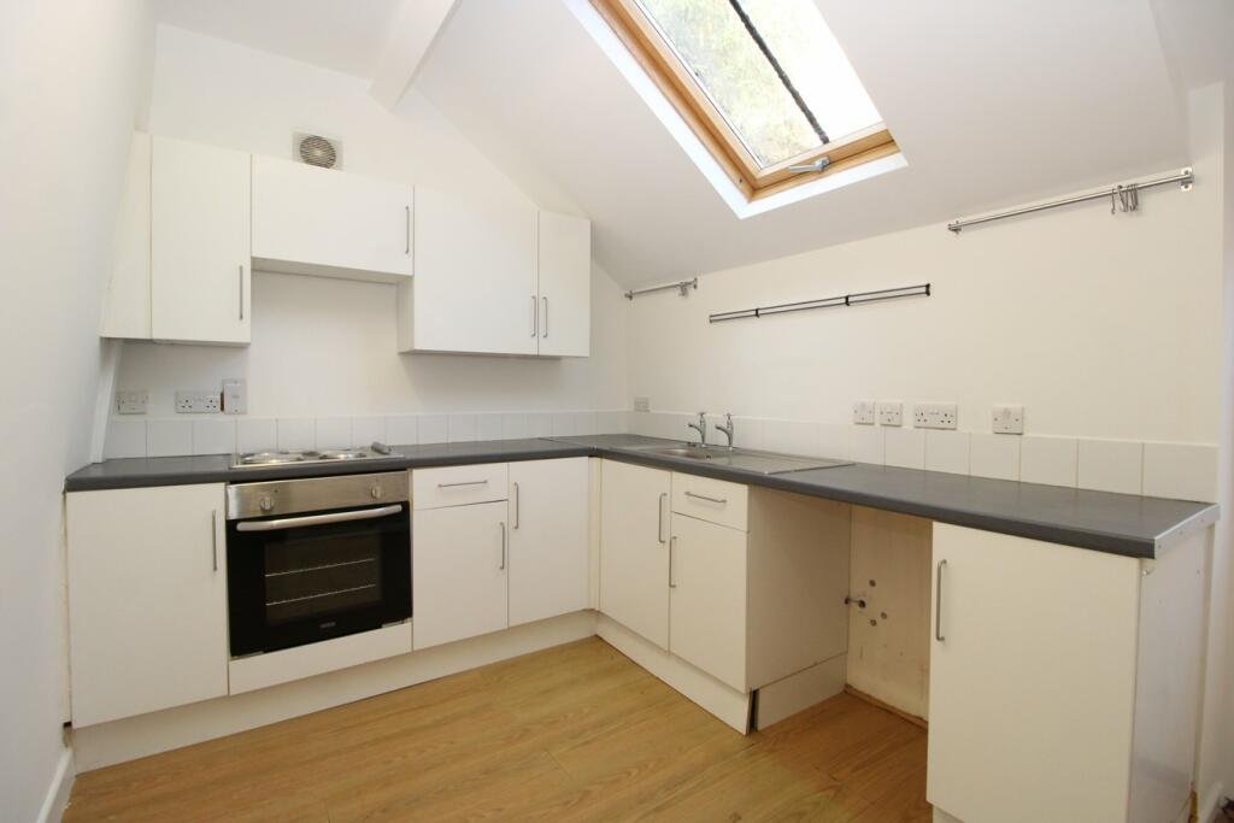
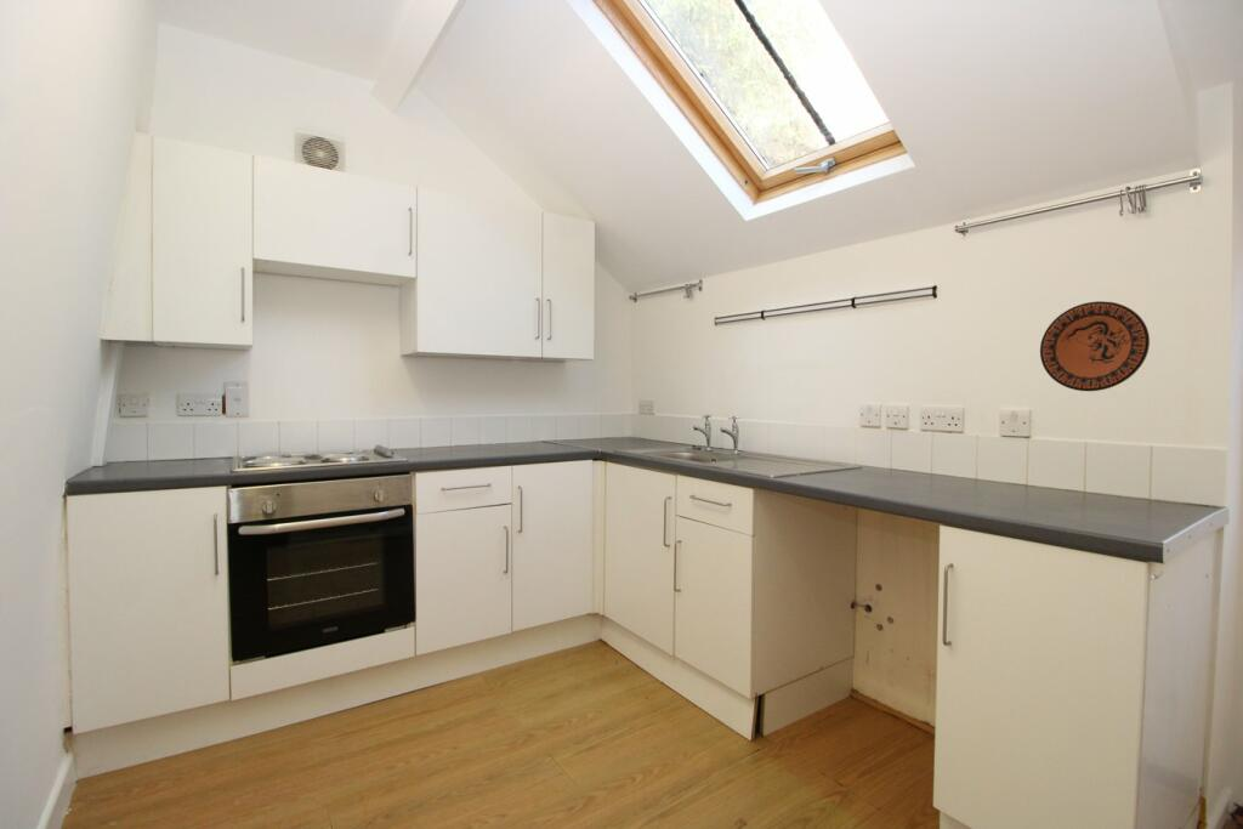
+ decorative plate (1091, 346)
